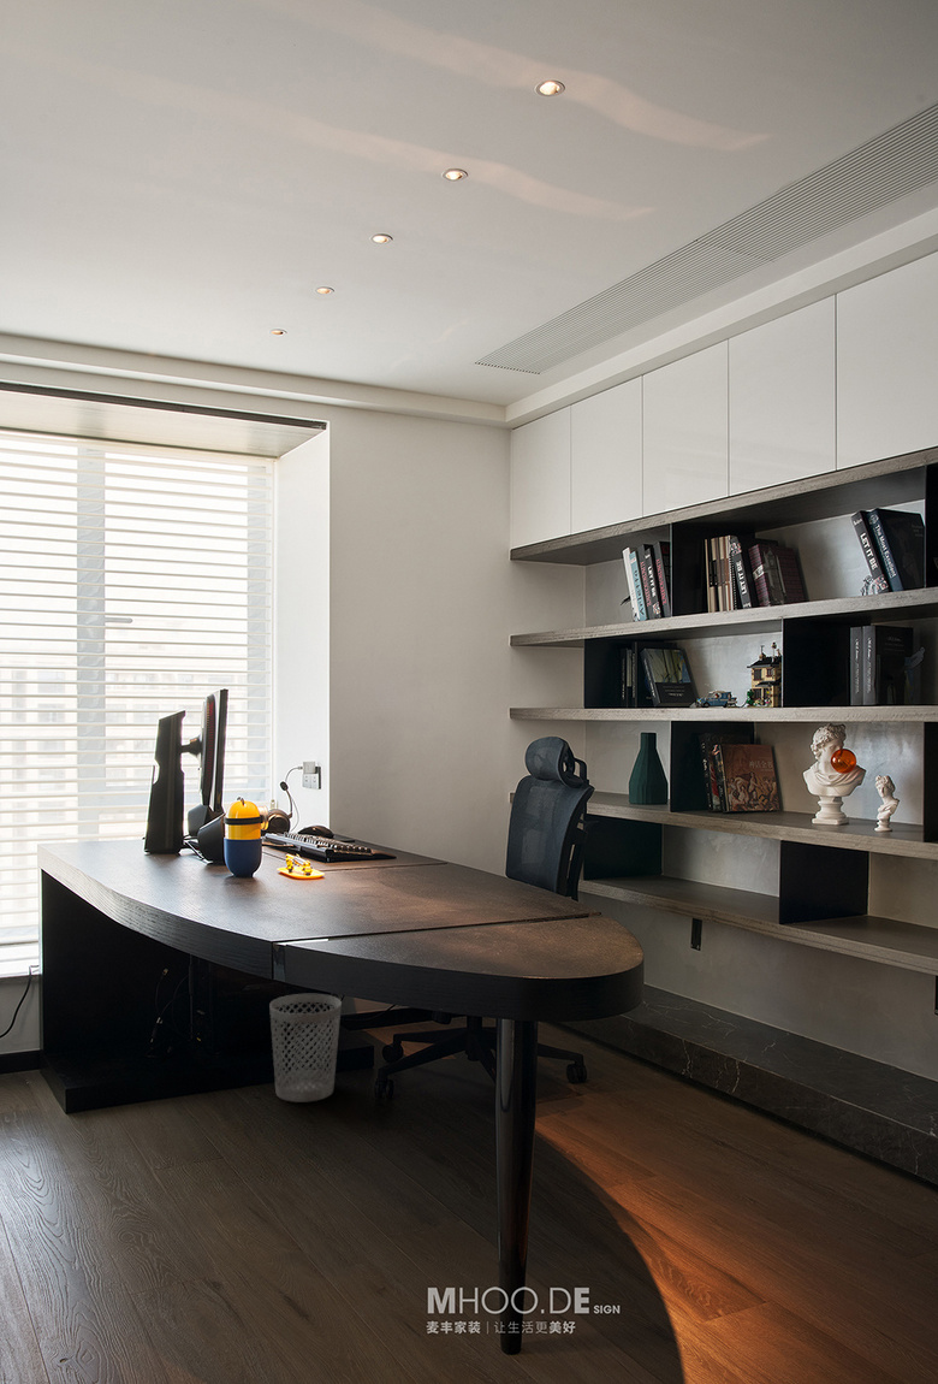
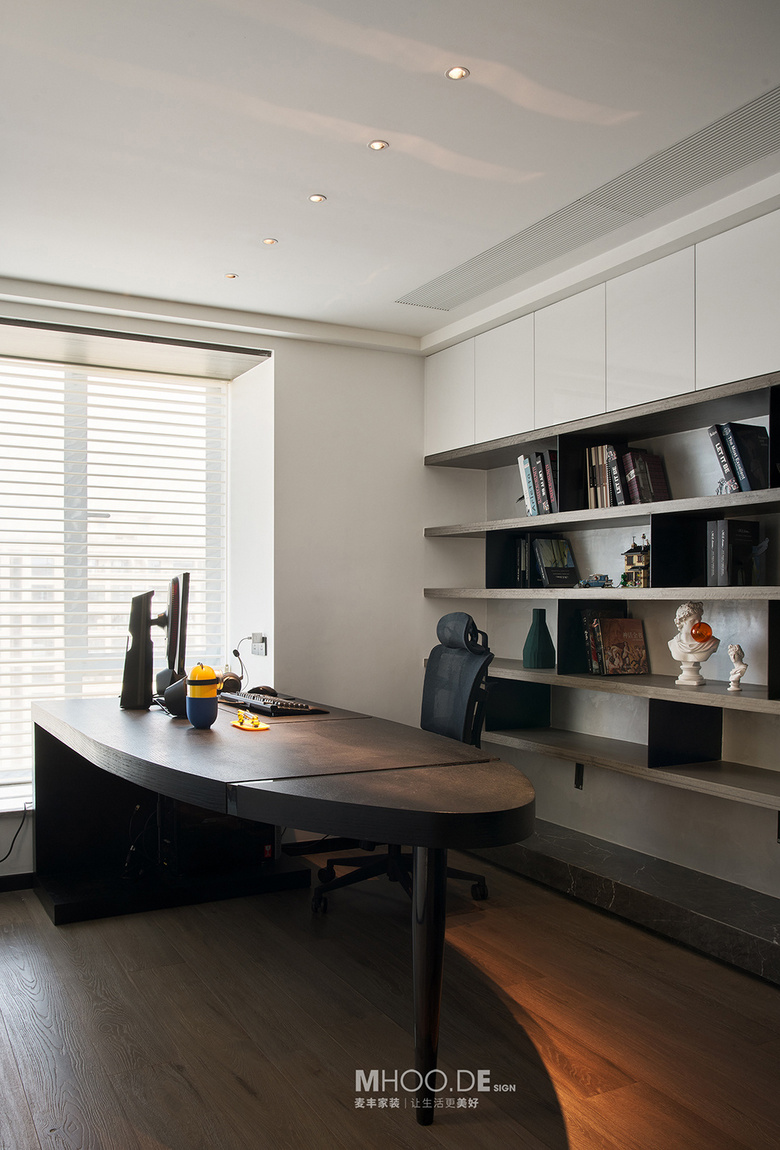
- wastebasket (304, 1047)
